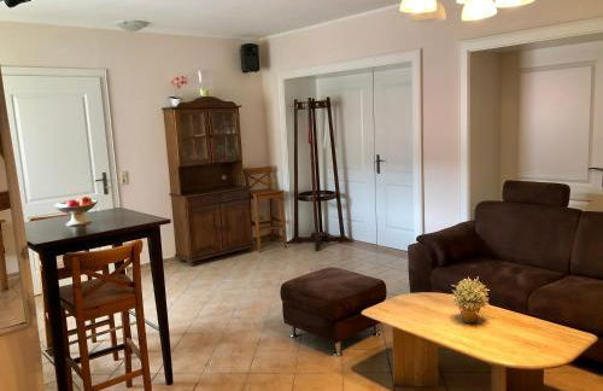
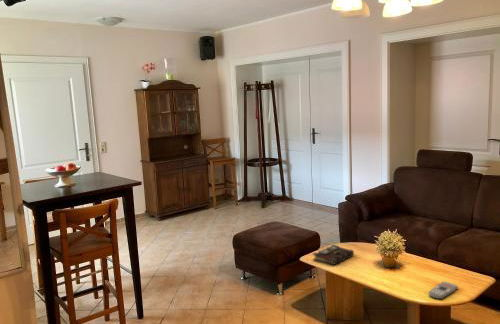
+ remote control (442, 290)
+ book (333, 253)
